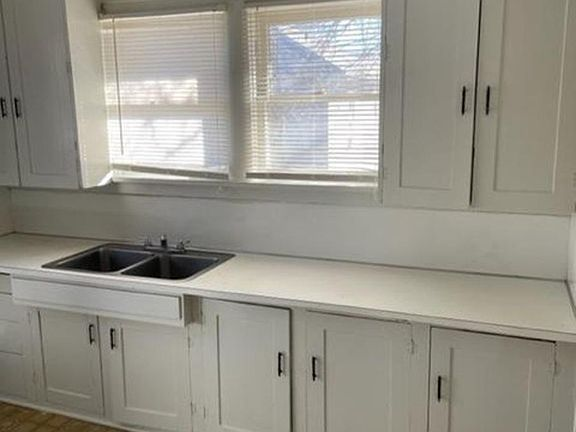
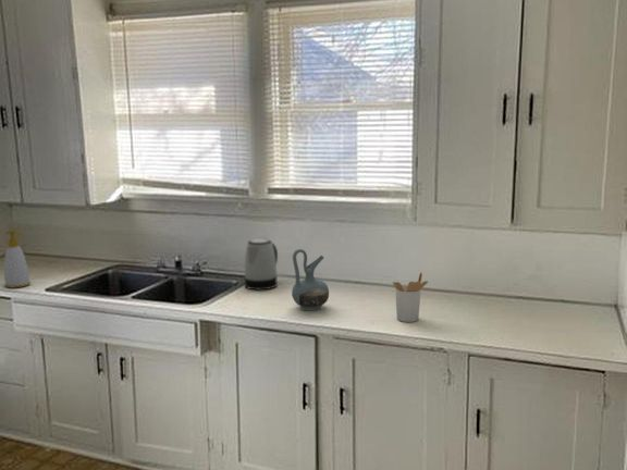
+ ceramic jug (310, 277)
+ soap bottle (14, 258)
+ kettle (262, 261)
+ utensil holder (410, 297)
